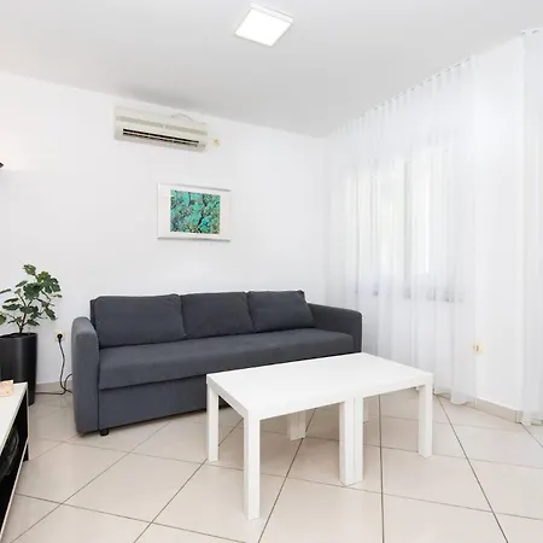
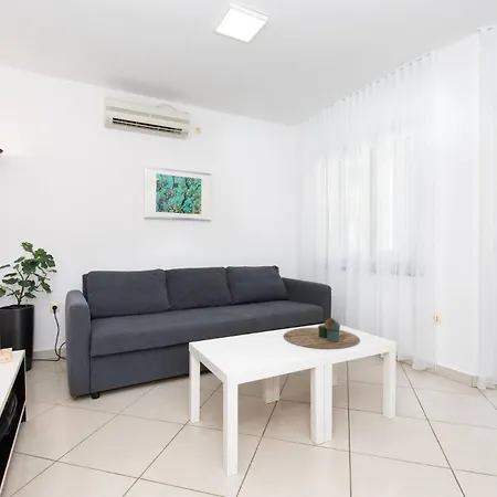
+ decorative tray (320, 326)
